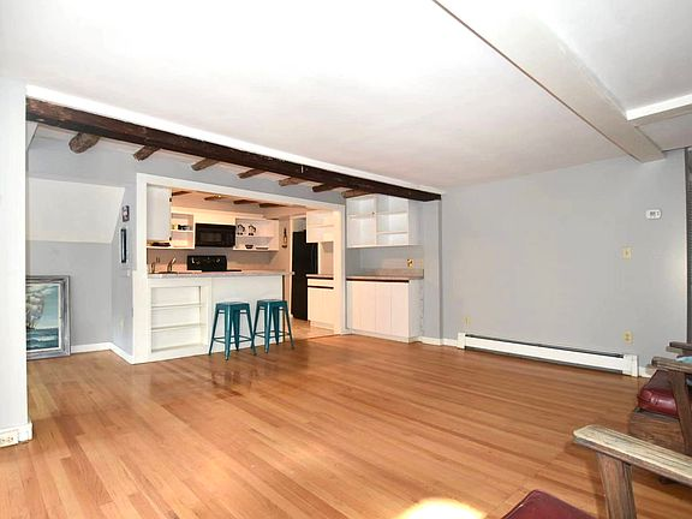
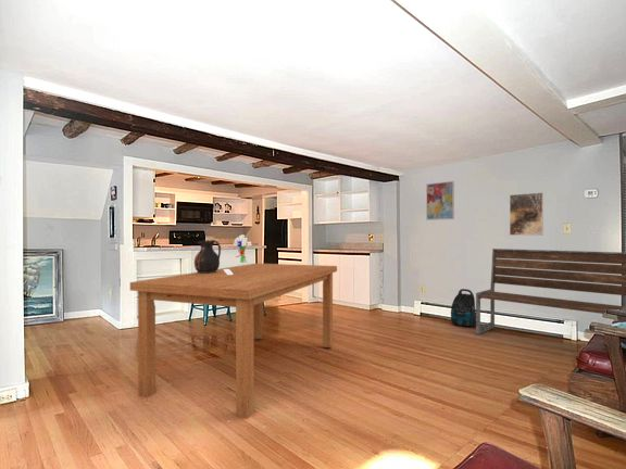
+ bouquet (236, 256)
+ dining table (253, 319)
+ ceramic jug (206, 255)
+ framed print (525, 214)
+ bench (548, 297)
+ vacuum cleaner (463, 307)
+ wall art (439, 201)
